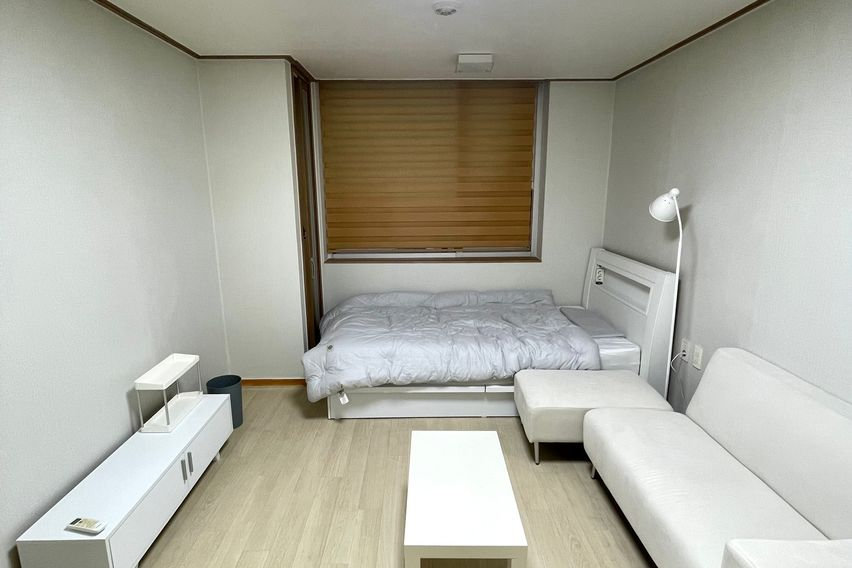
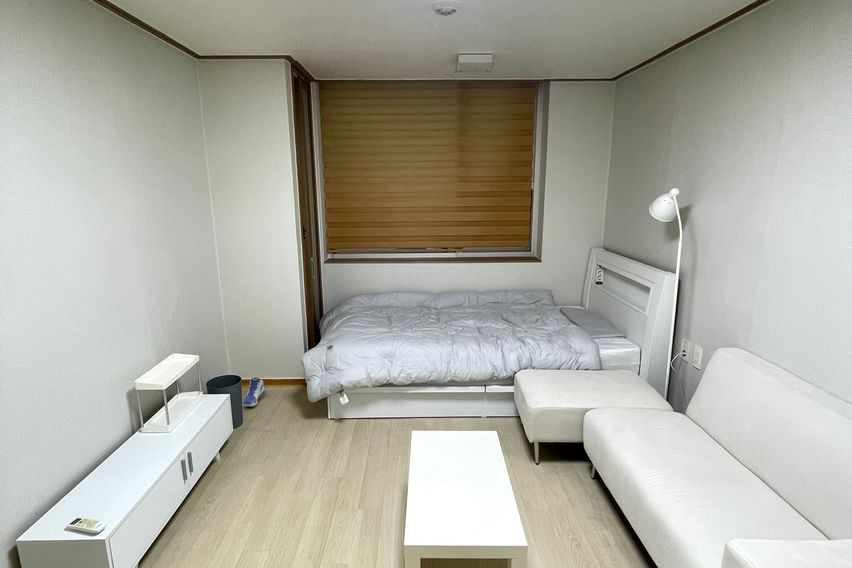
+ sneaker (253, 390)
